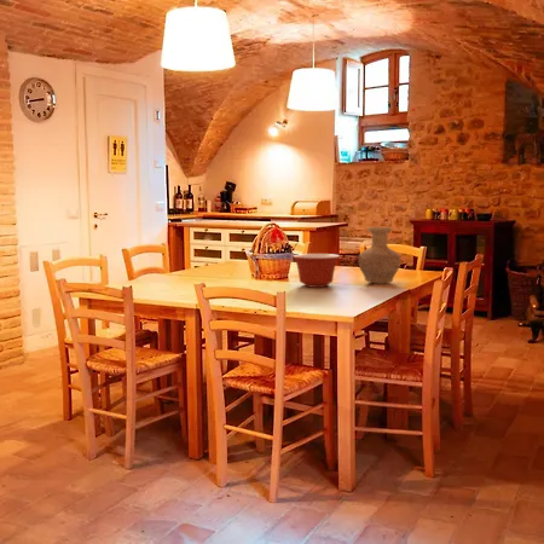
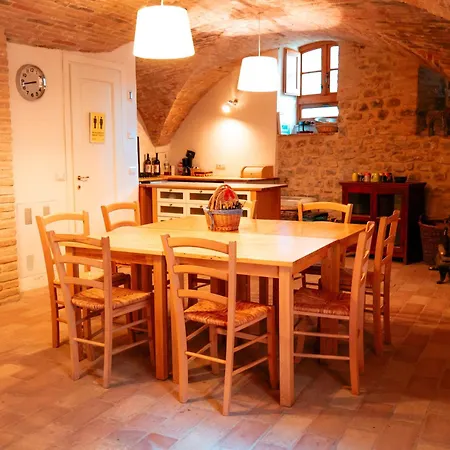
- vase (378, 255)
- mixing bowl (316, 270)
